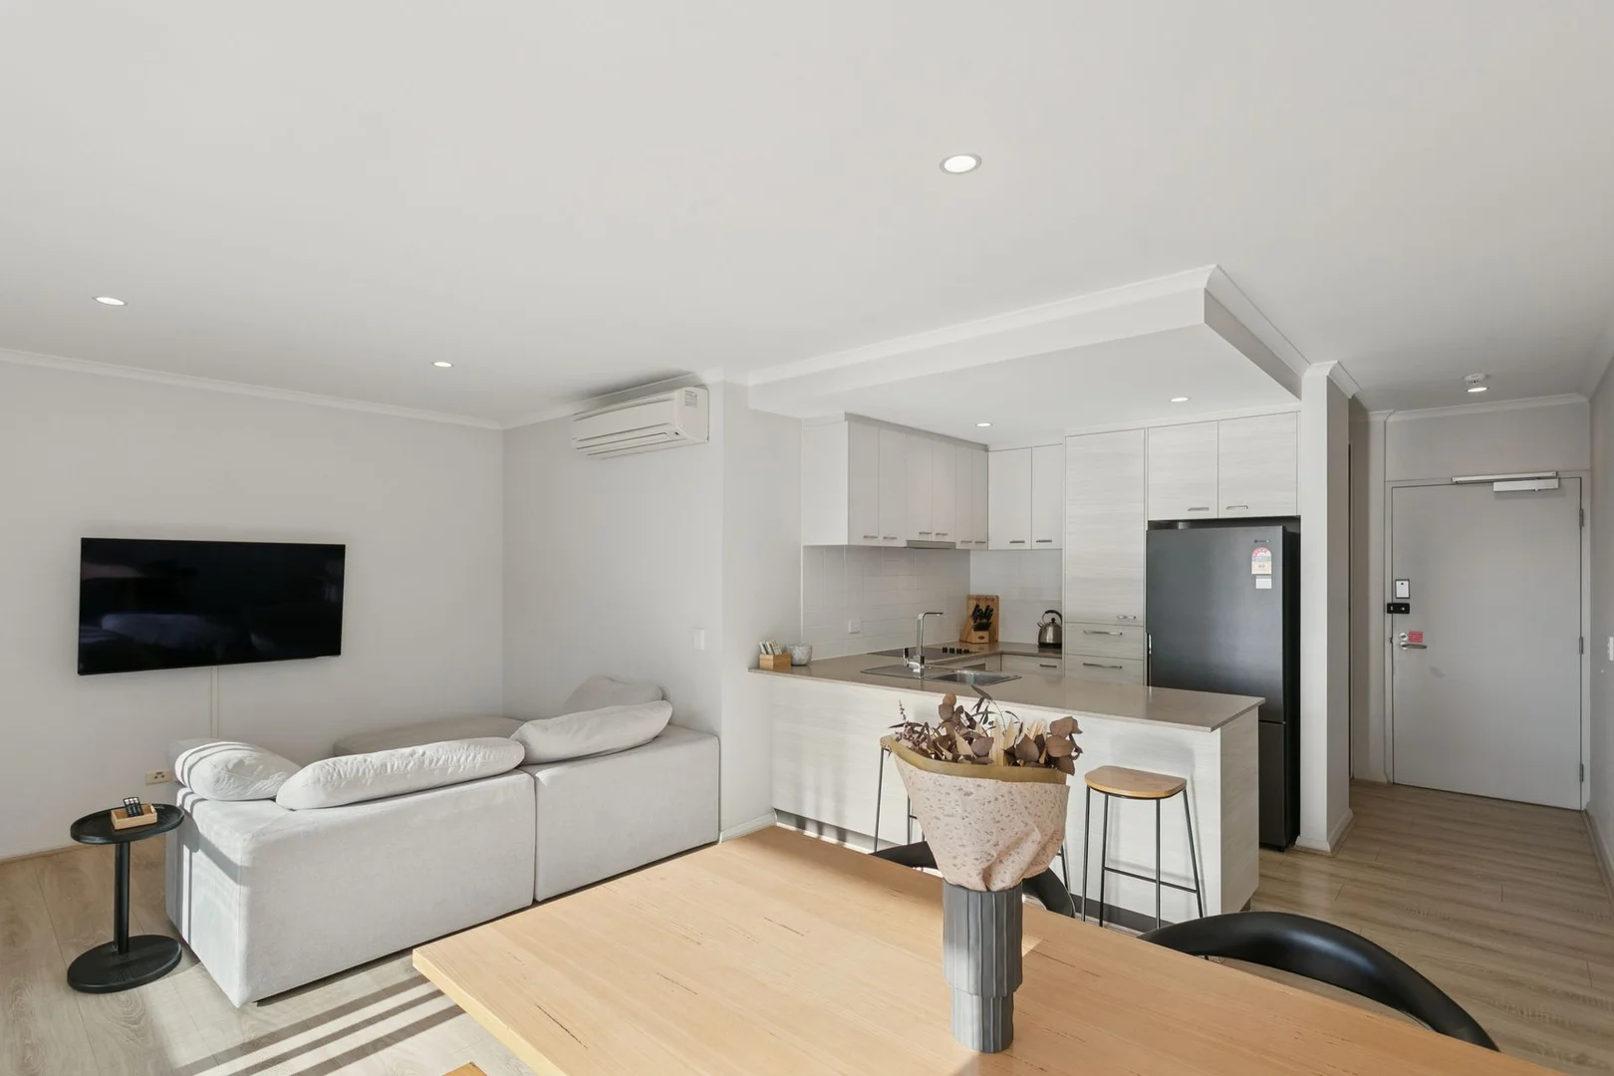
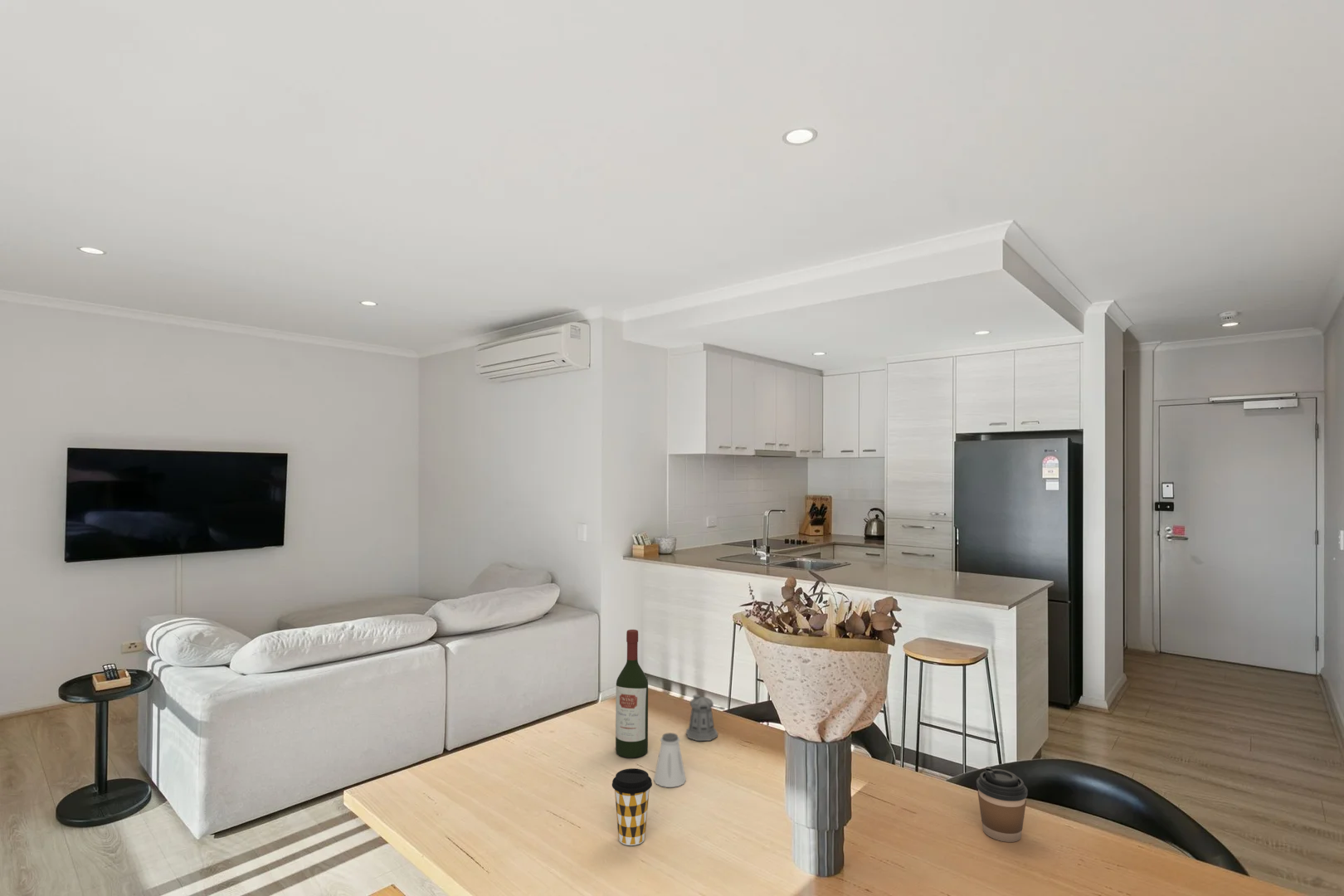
+ wine bottle (631, 690)
+ coffee cup (1001, 801)
+ saltshaker (670, 757)
+ pepper shaker (704, 716)
+ coffee cup (631, 806)
